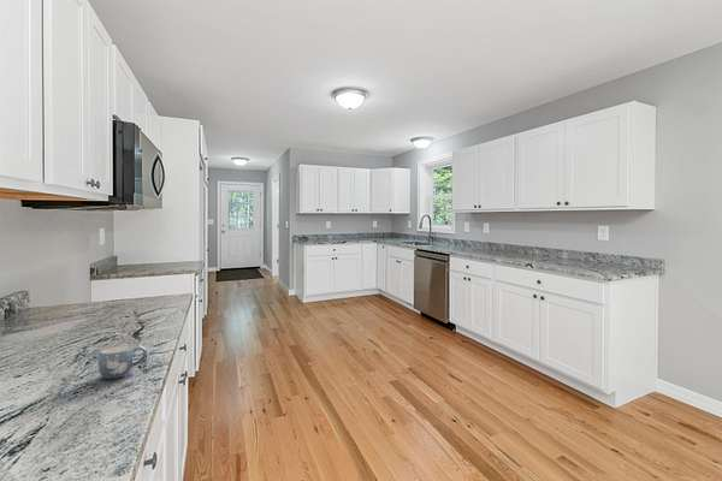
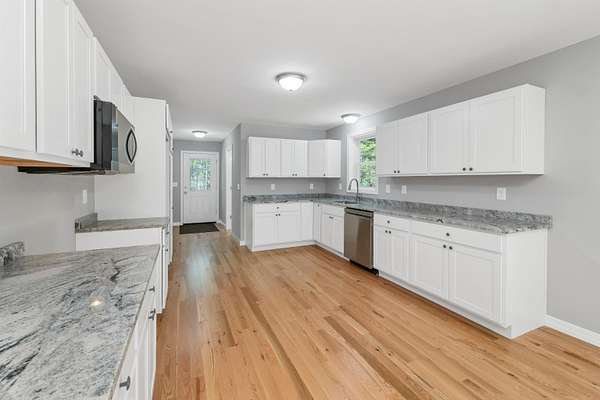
- mug (123, 361)
